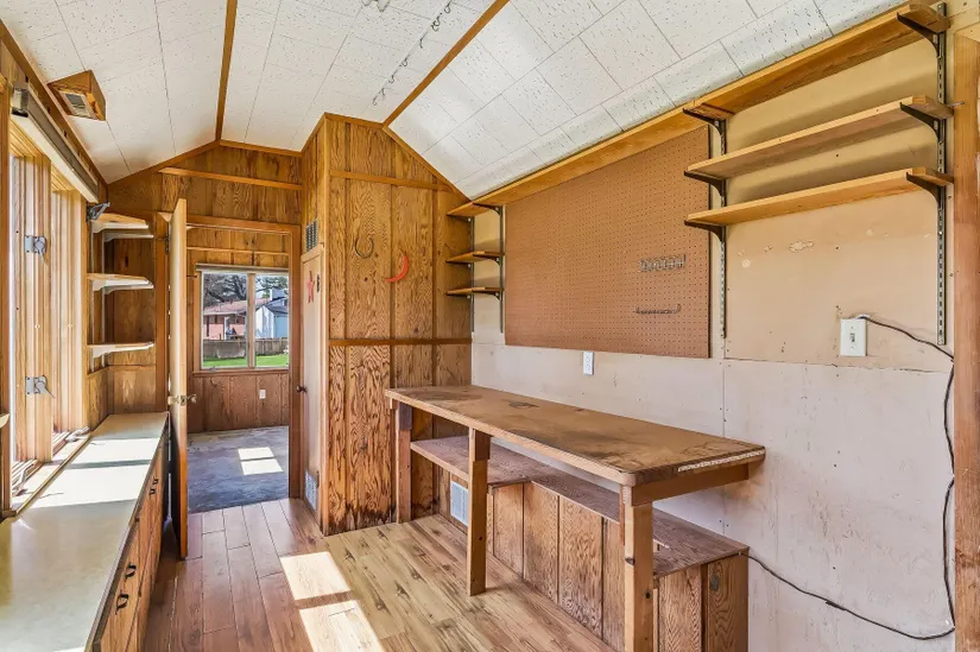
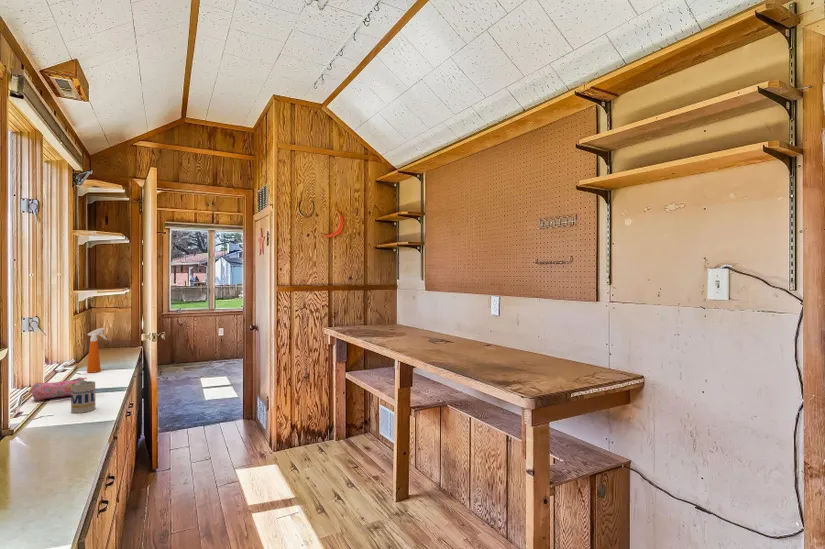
+ pencil case (60, 388)
+ spray bottle (97, 349)
+ can (83, 396)
